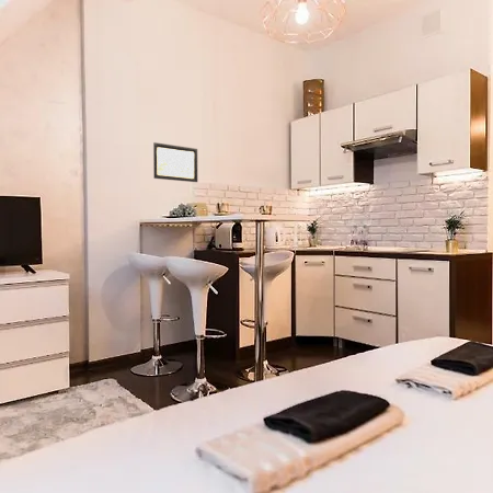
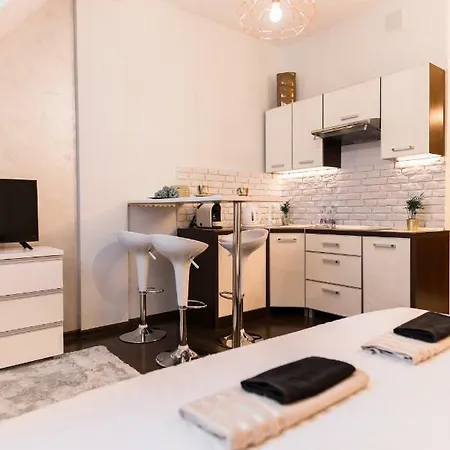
- wall art (176, 162)
